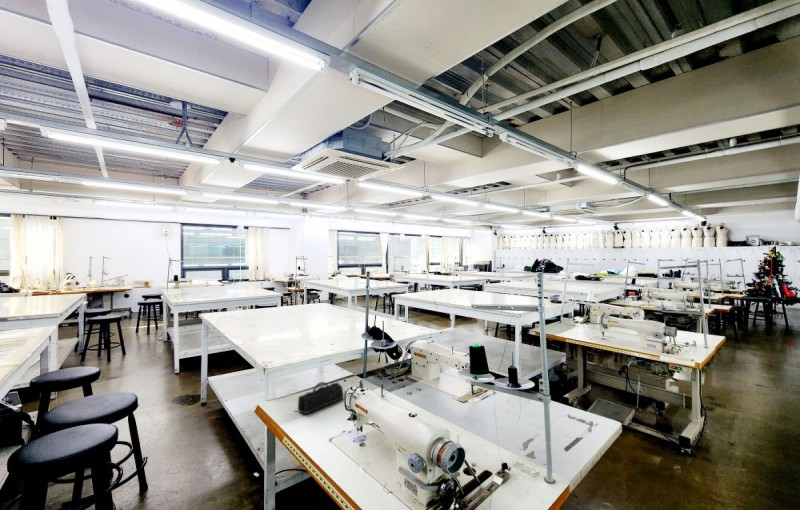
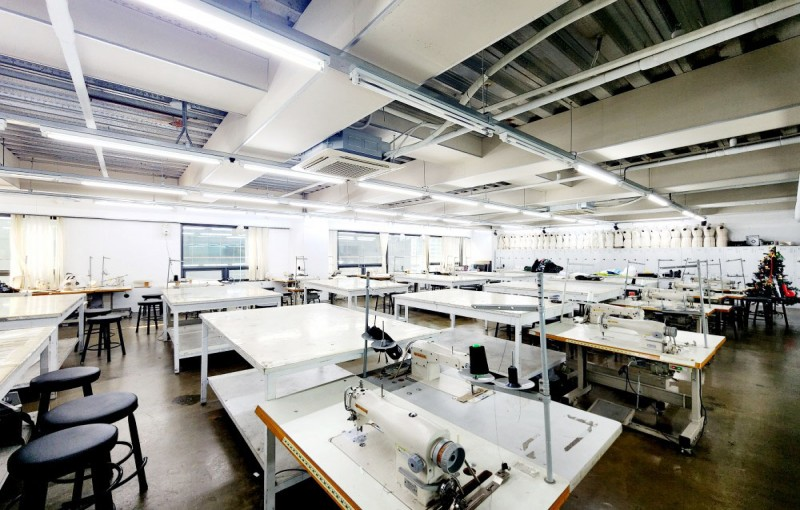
- pencil case (321, 392)
